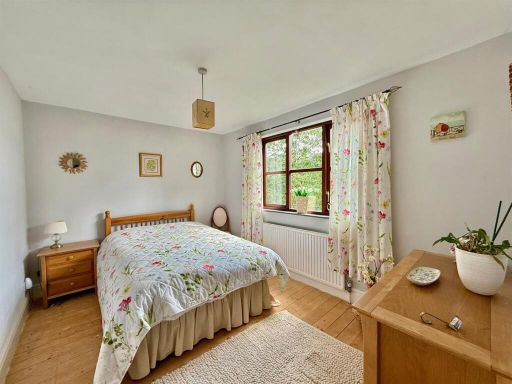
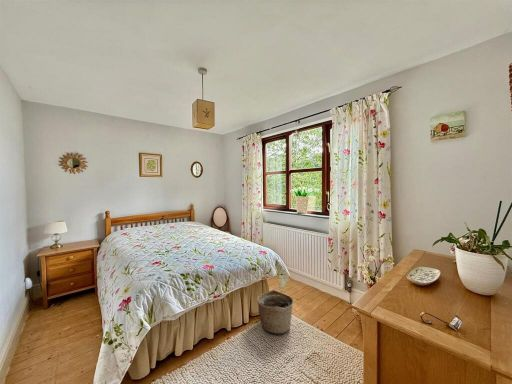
+ basket (275, 310)
